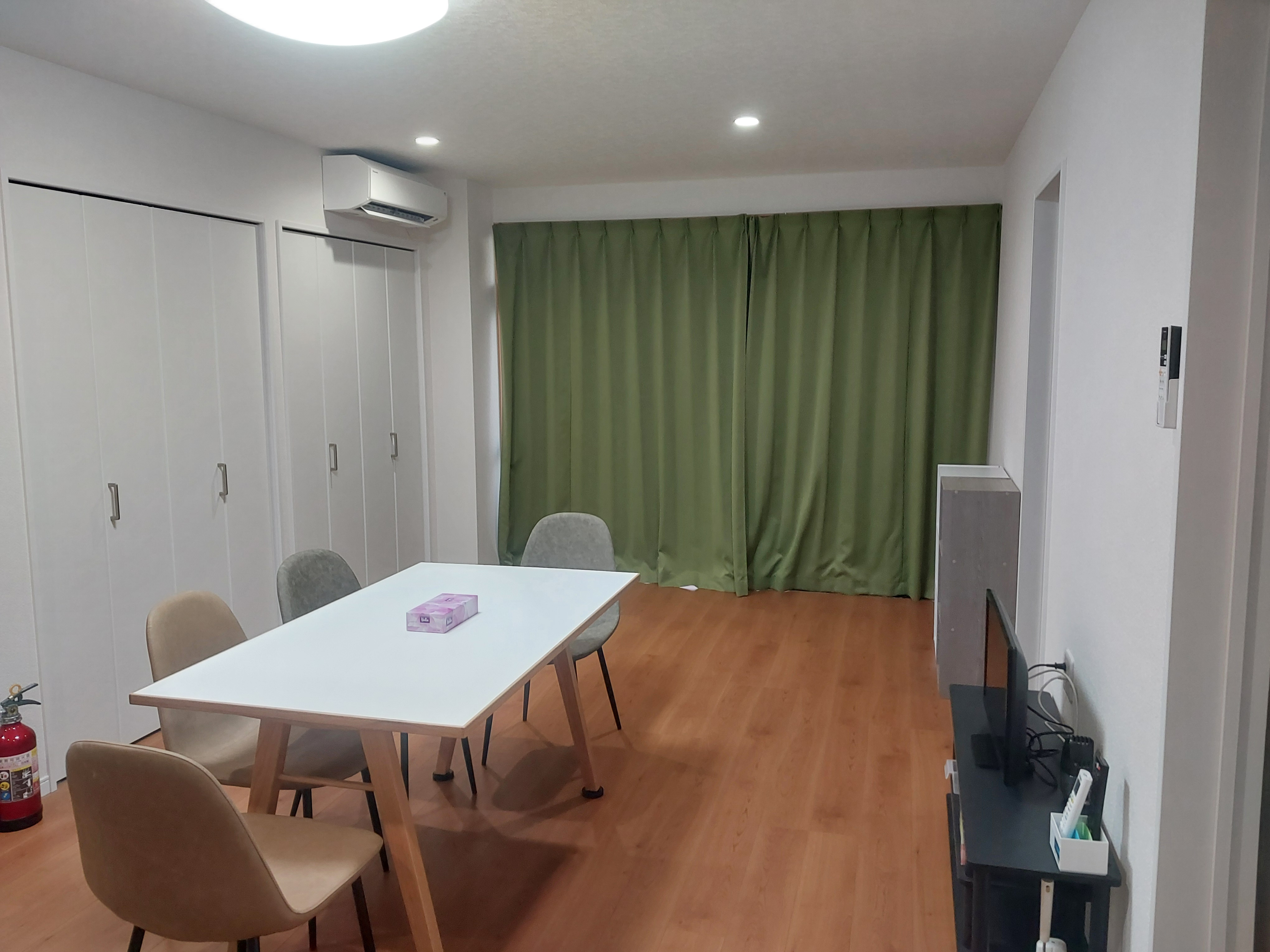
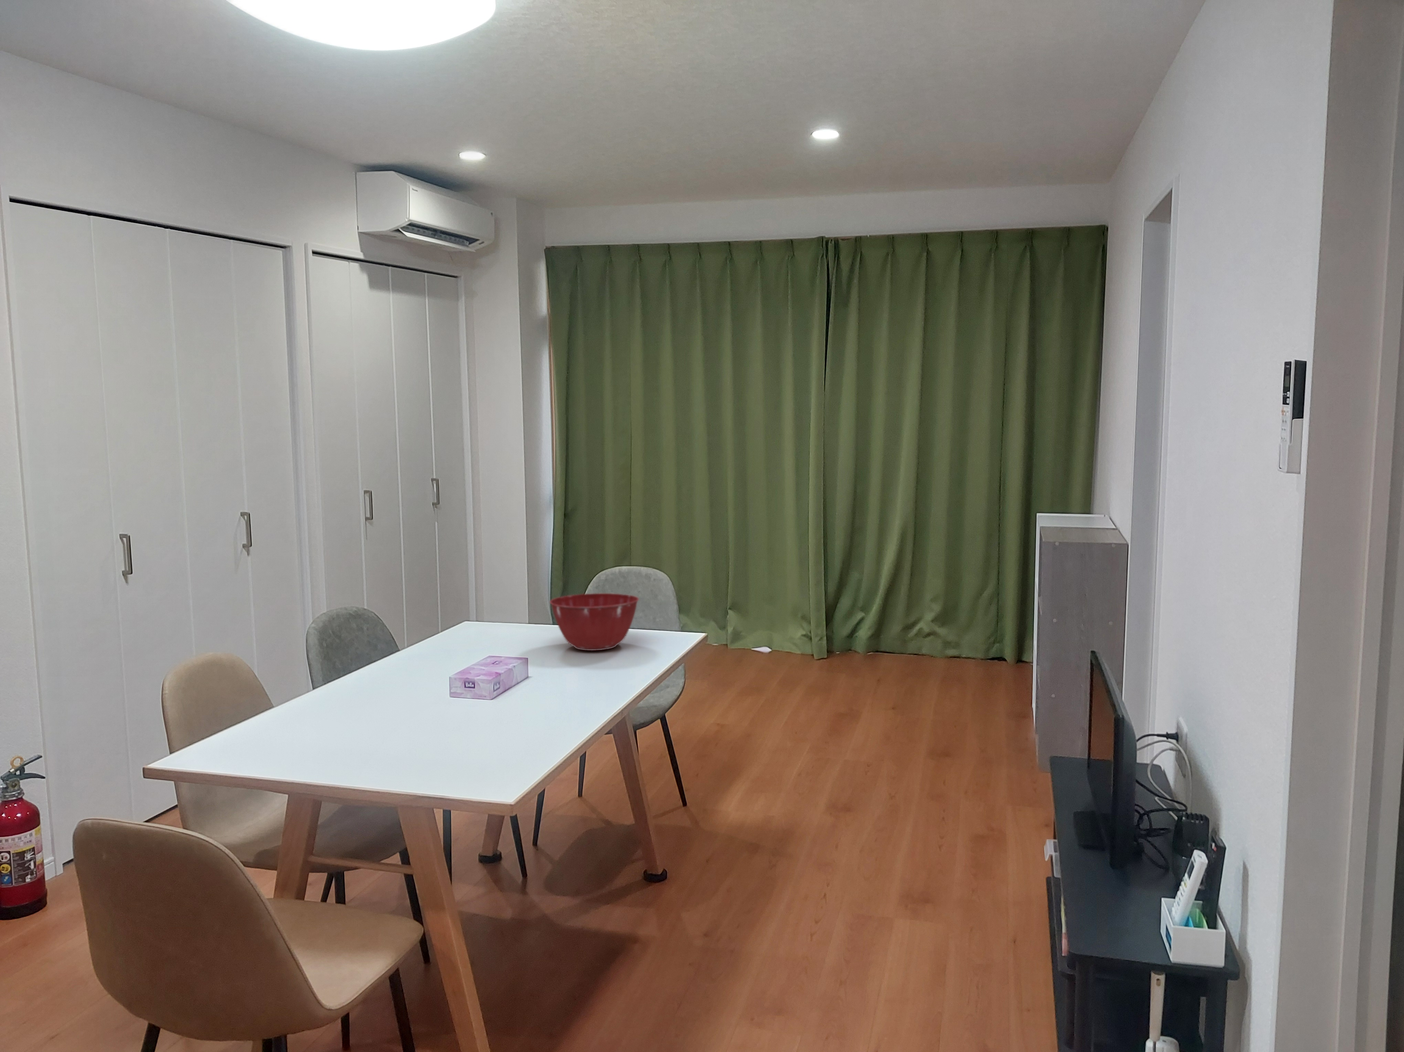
+ mixing bowl (595, 622)
